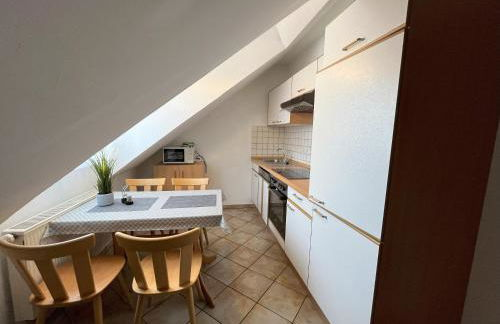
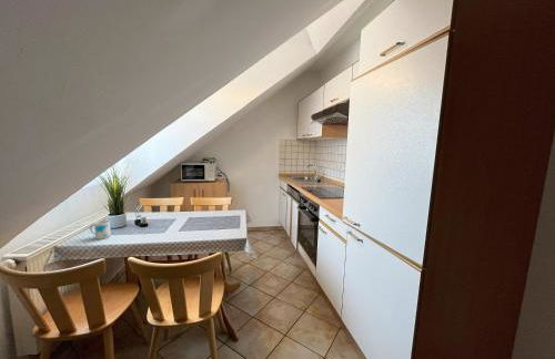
+ mug (99, 229)
